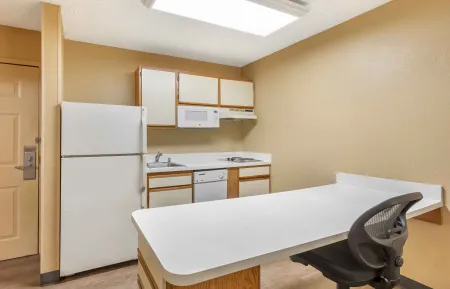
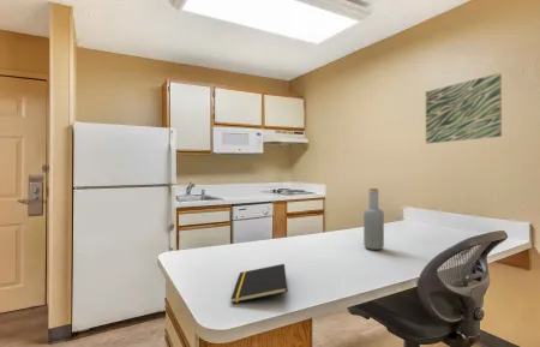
+ bottle (373, 219)
+ notepad (260, 281)
+ wall art (460, 112)
